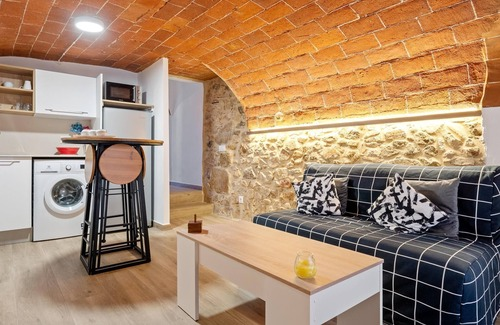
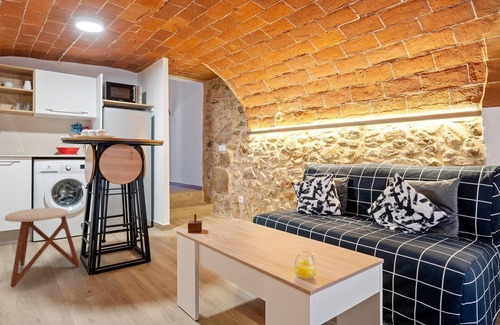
+ stool (46, 241)
